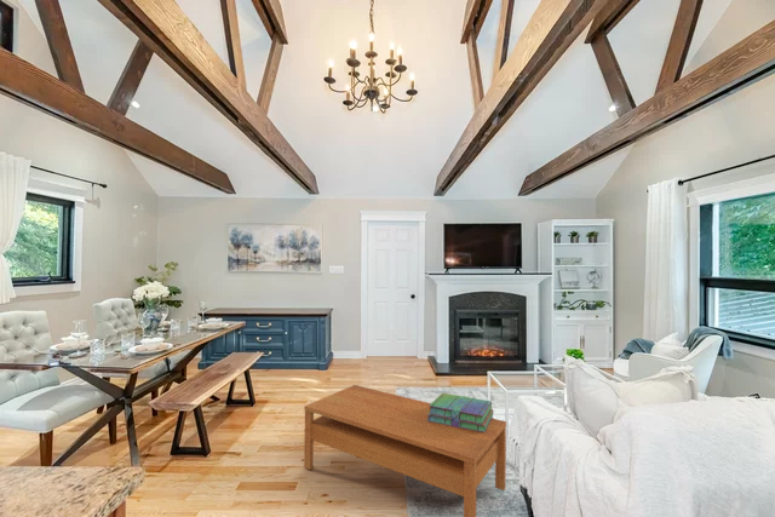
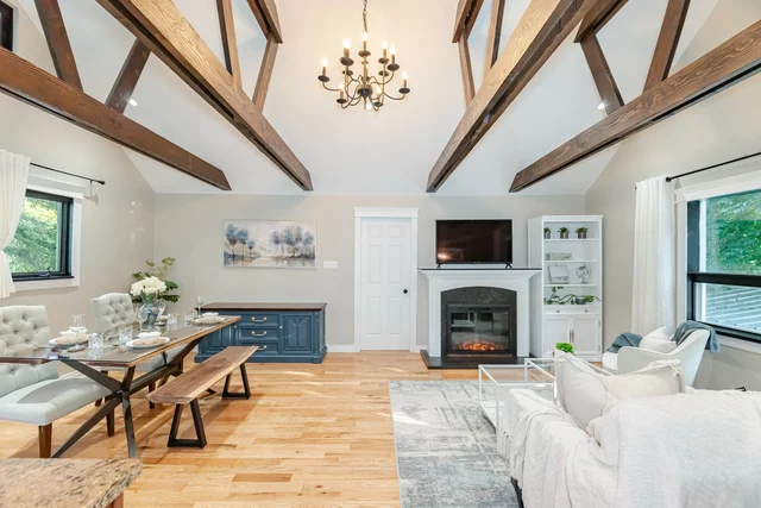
- stack of books (460, 409)
- coffee table (400, 444)
